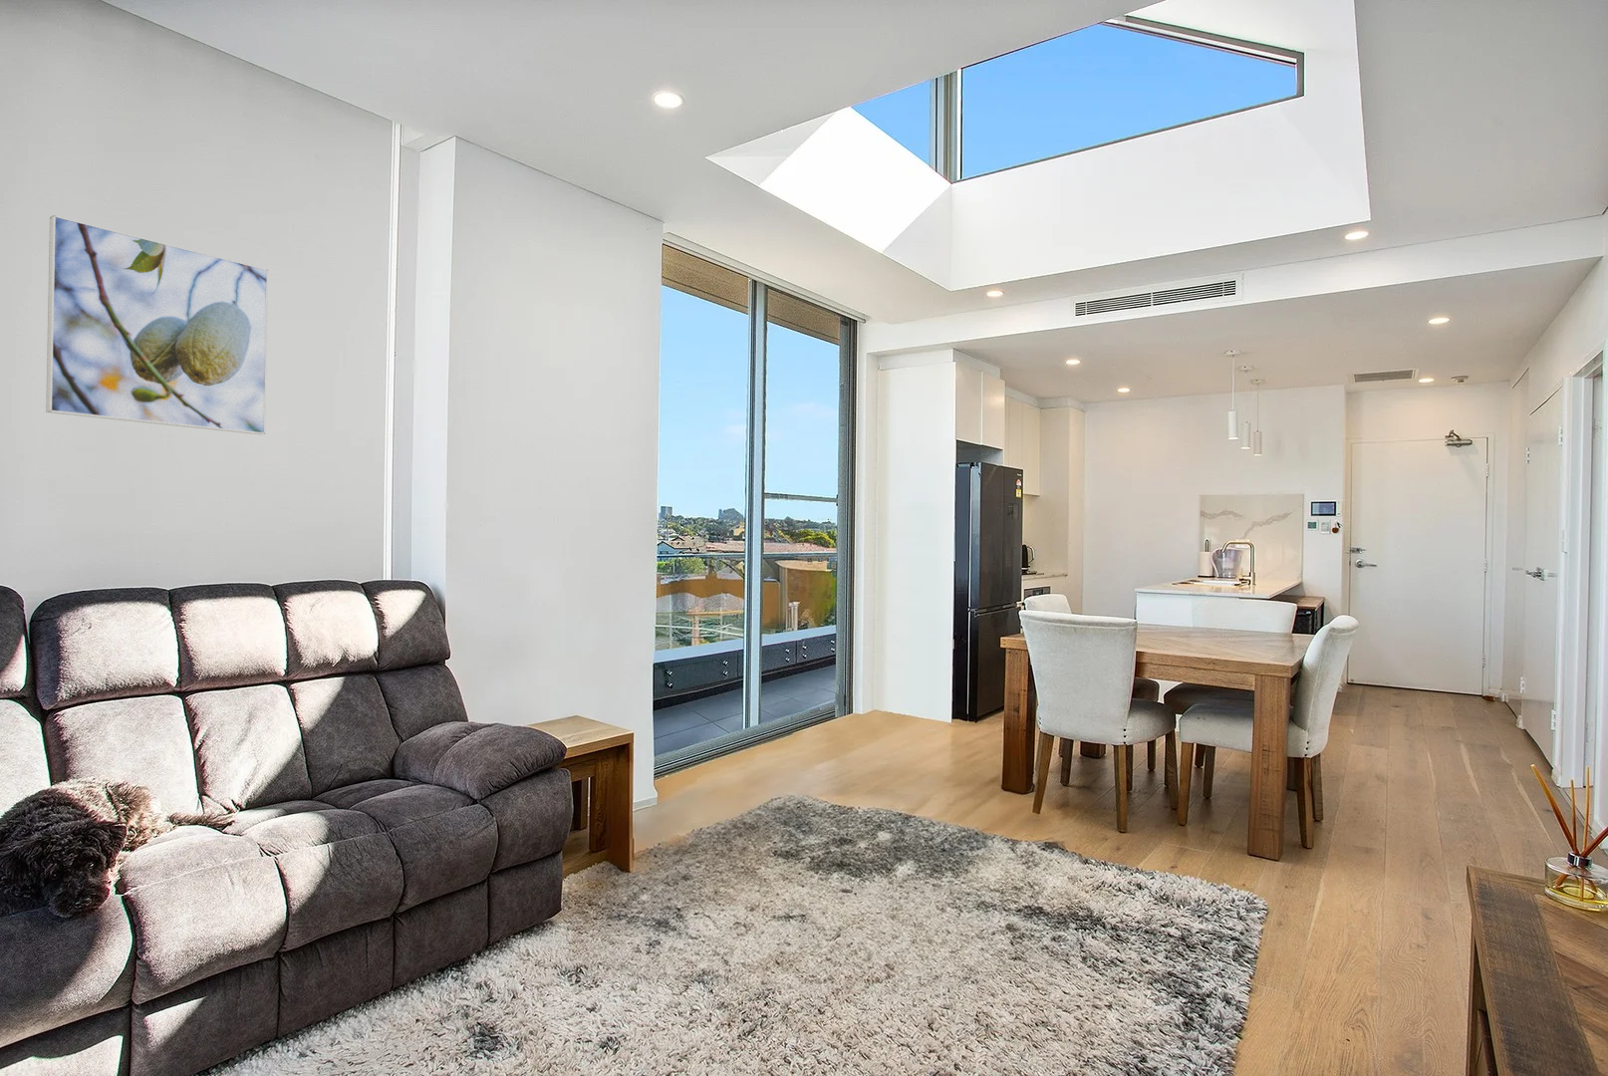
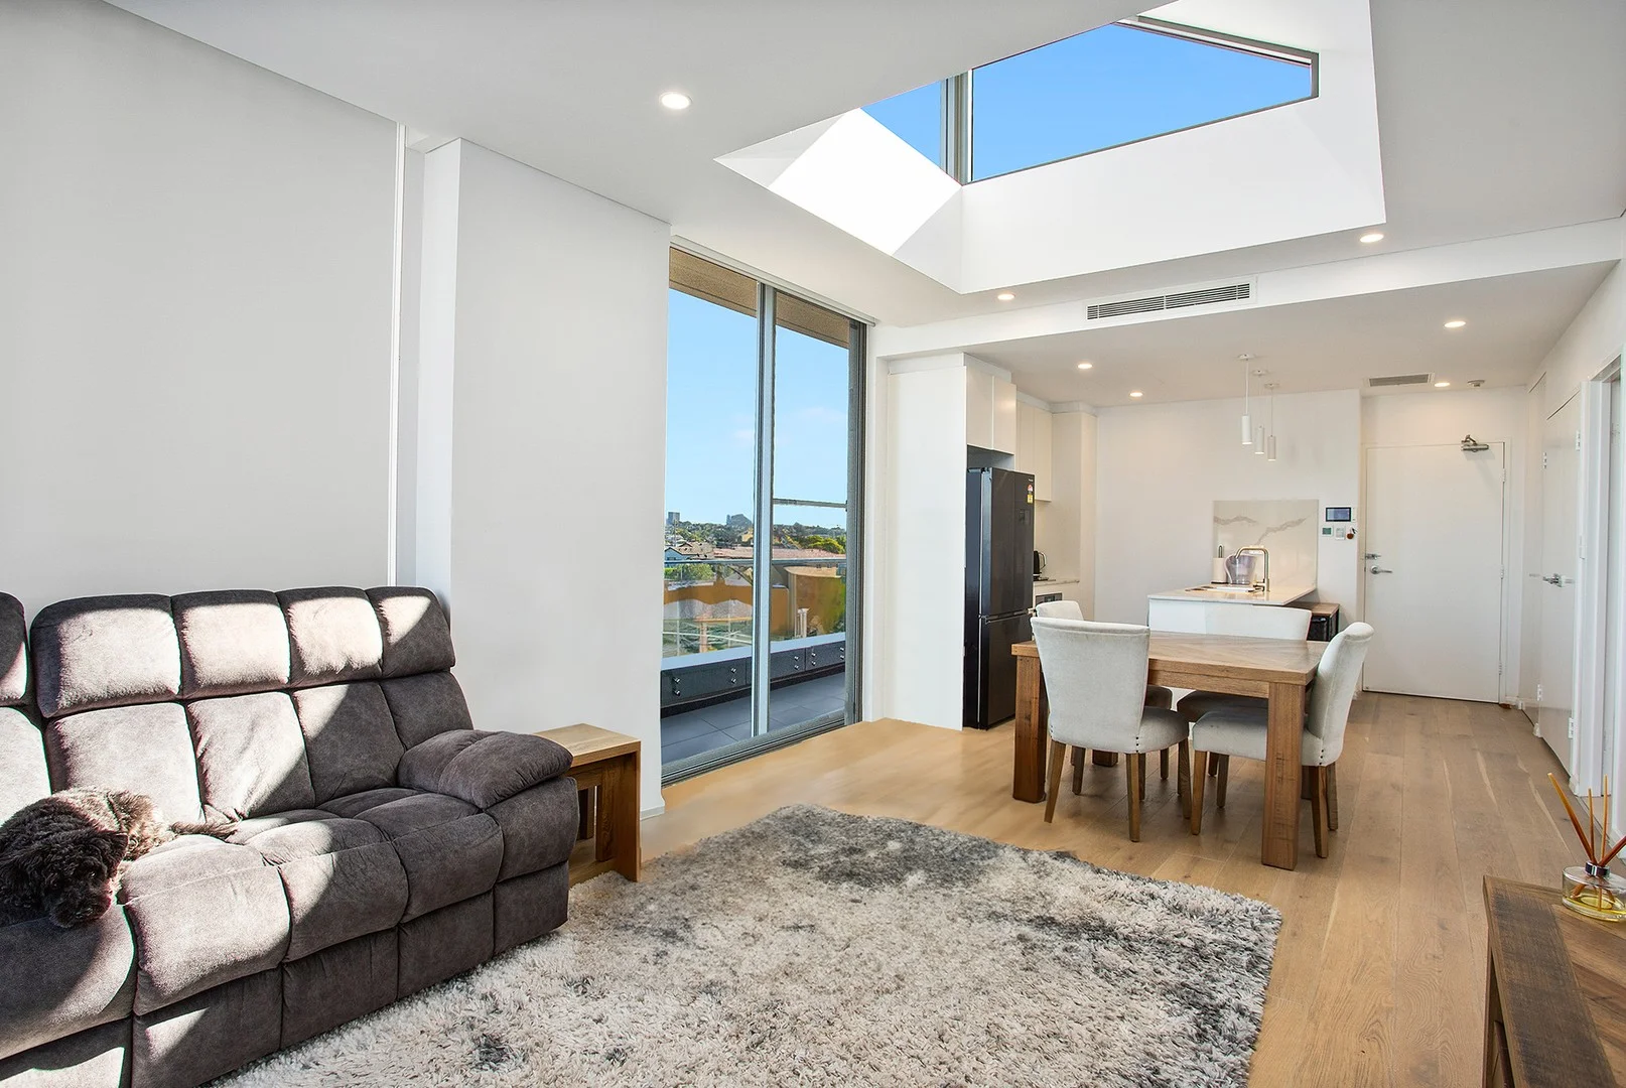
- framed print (167, 335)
